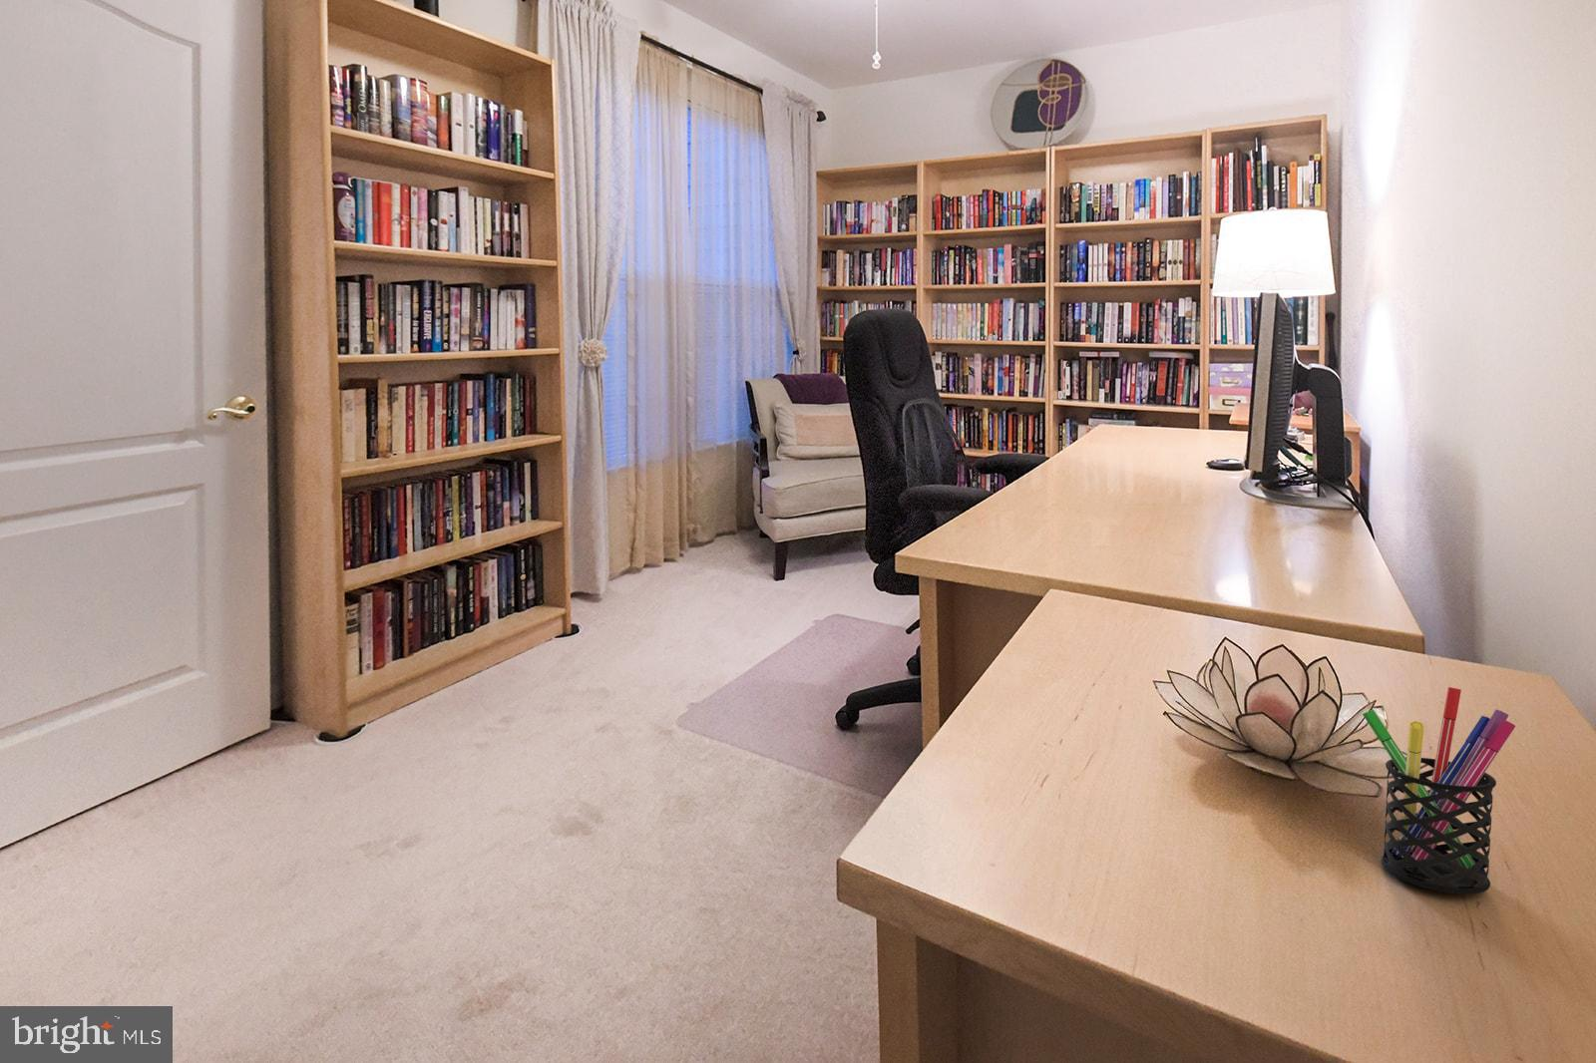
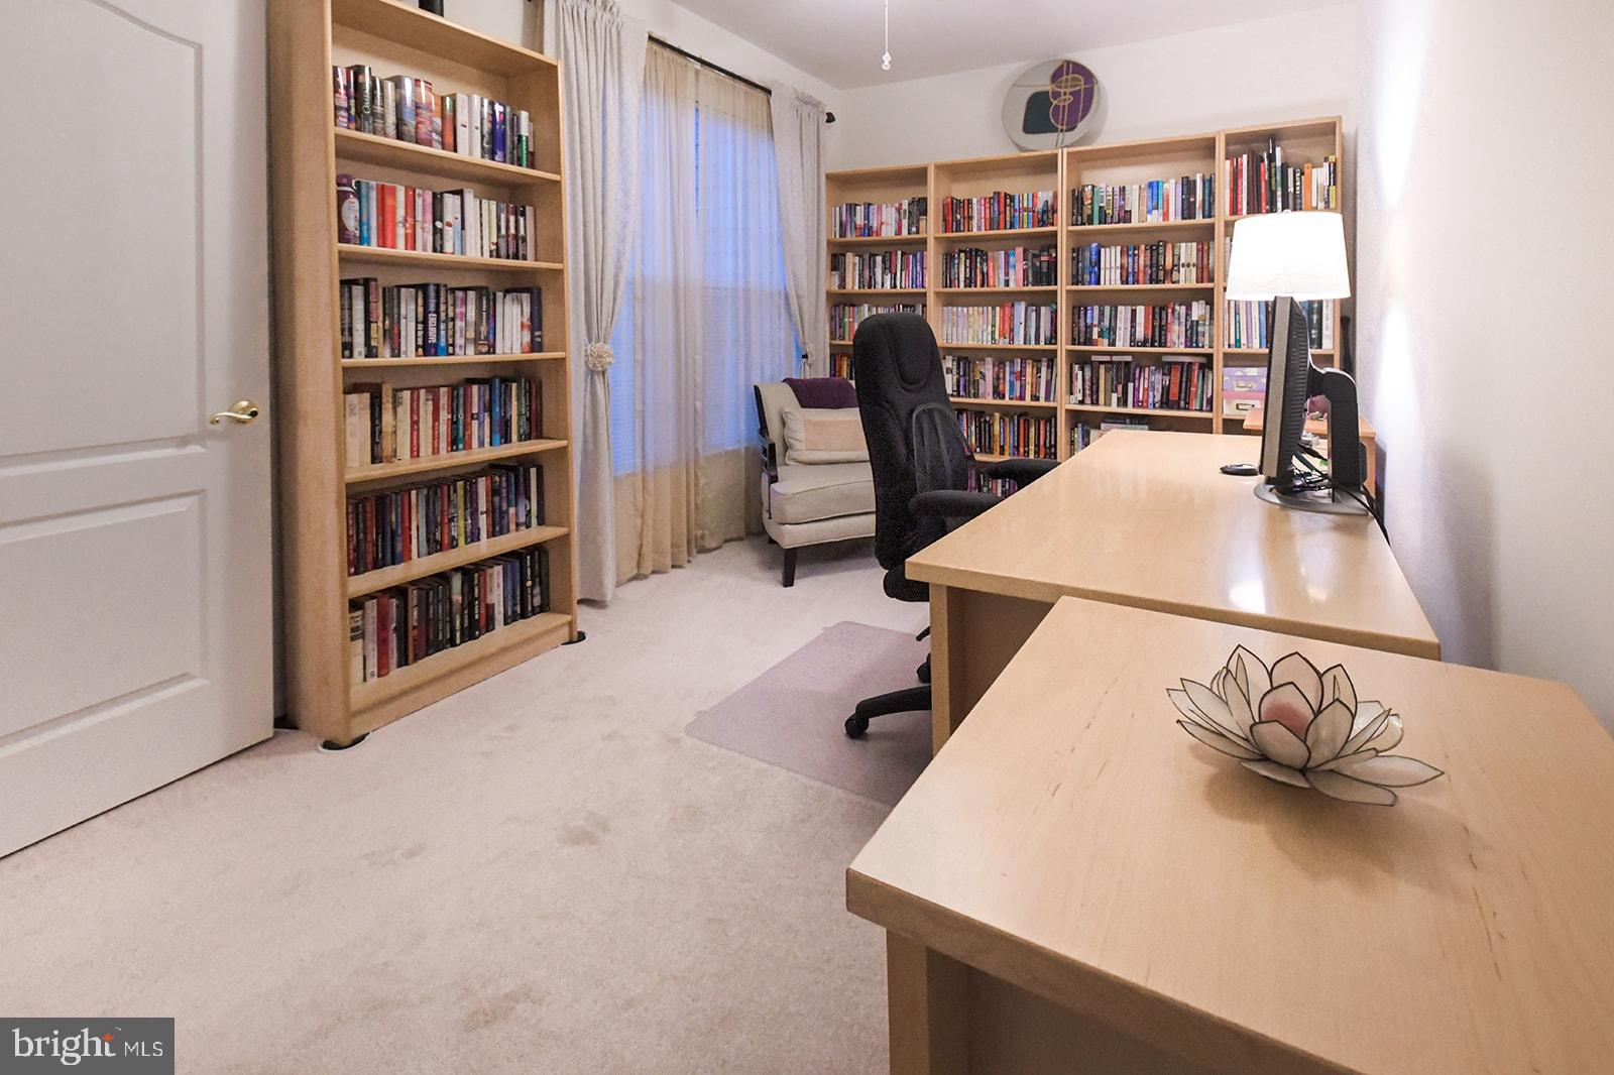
- pen holder (1428, 781)
